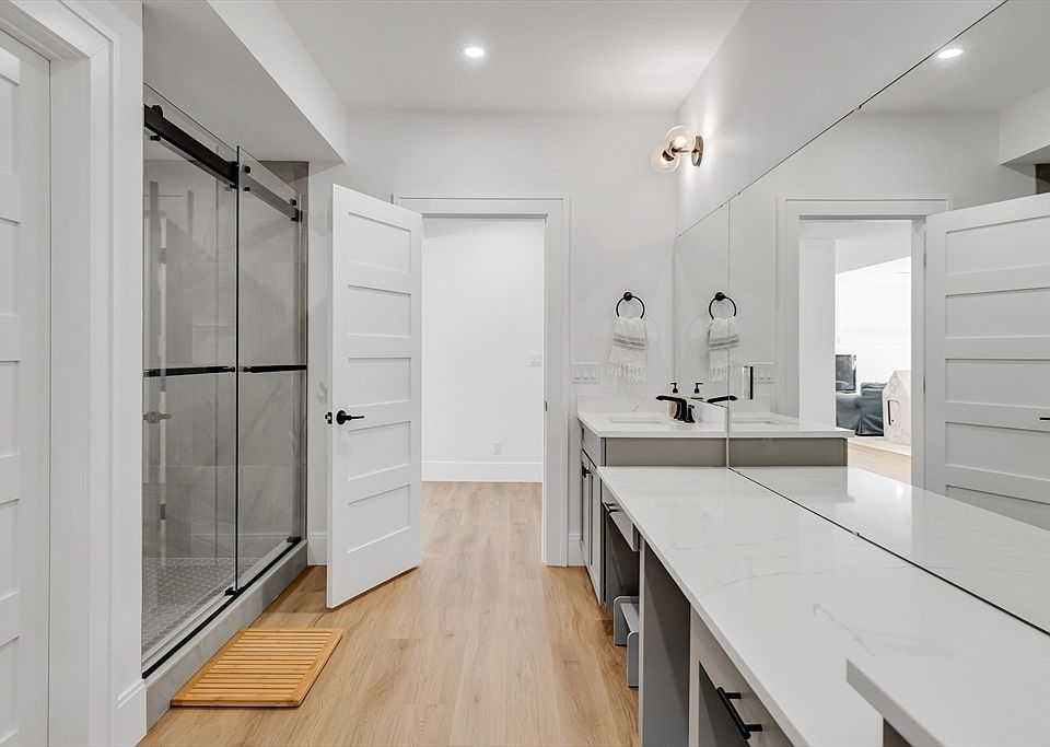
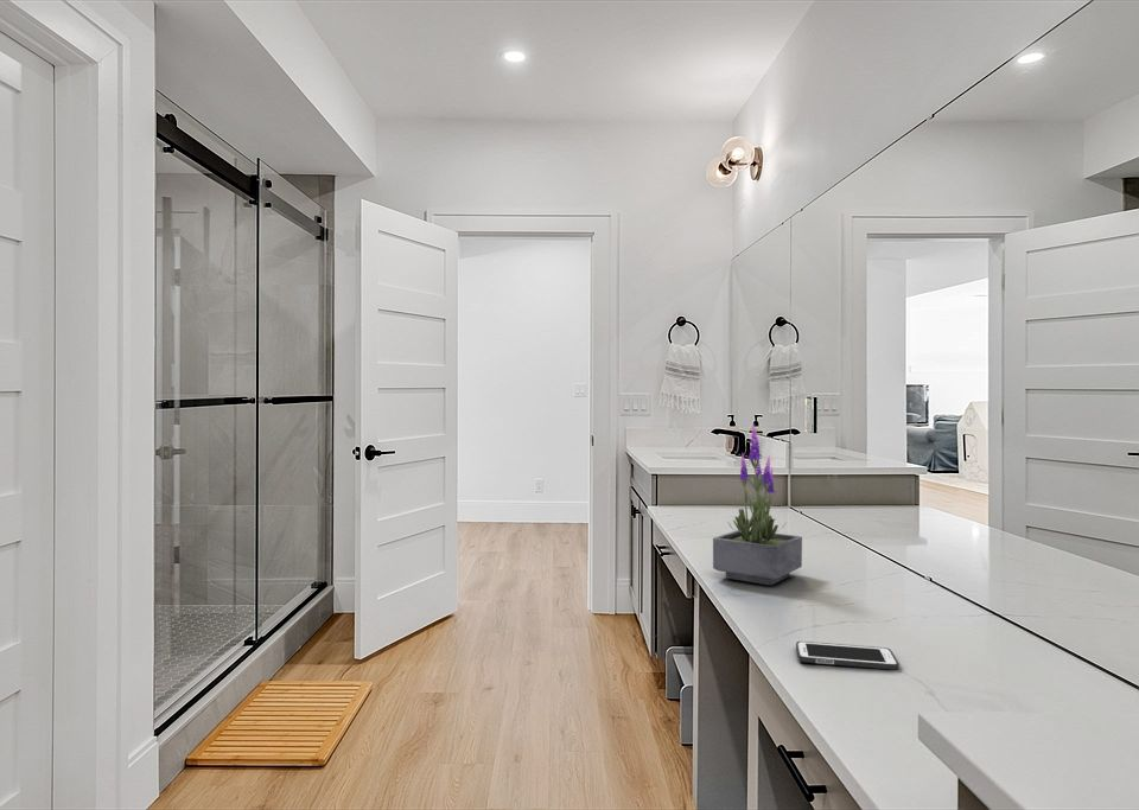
+ cell phone (845, 655)
+ potted plant (757, 499)
